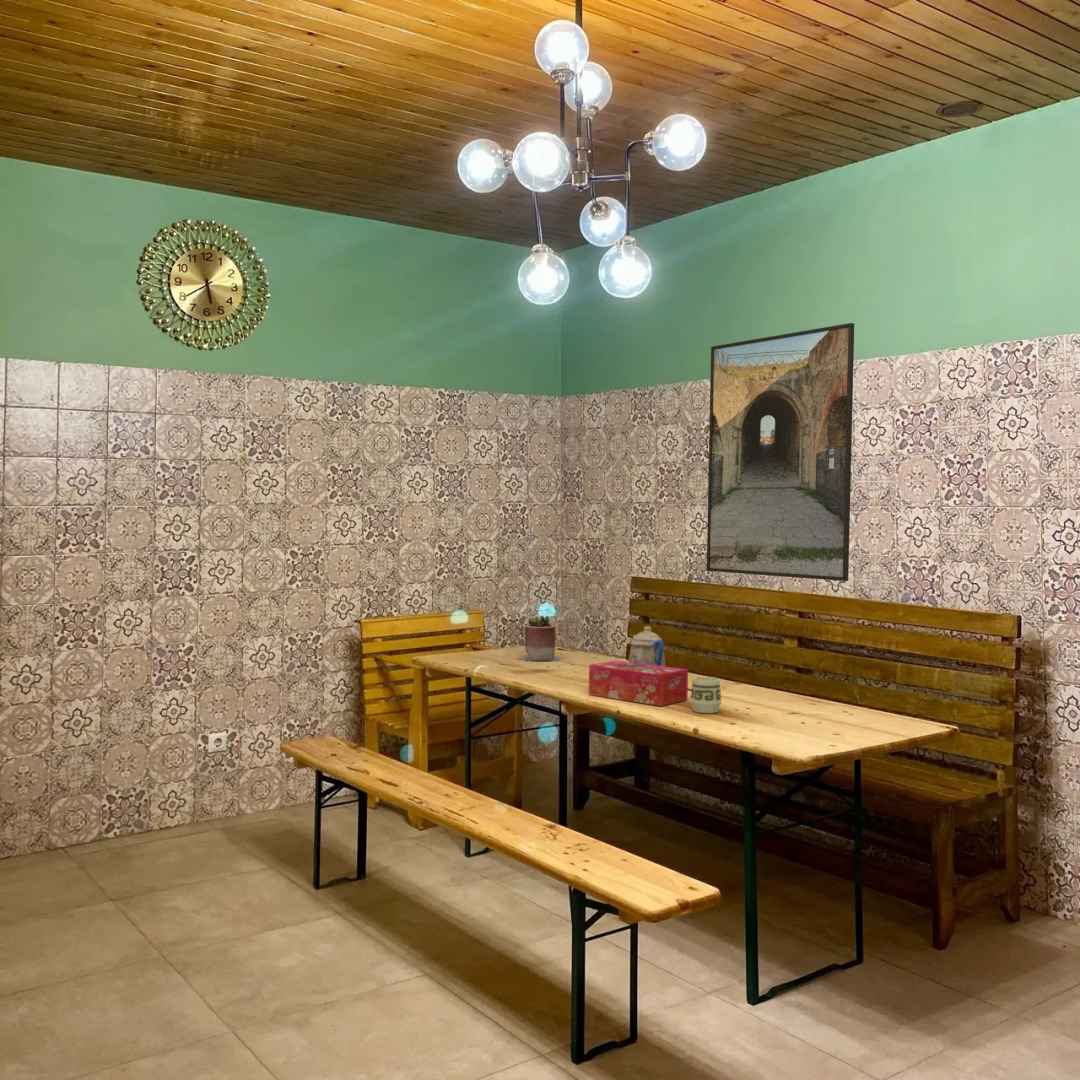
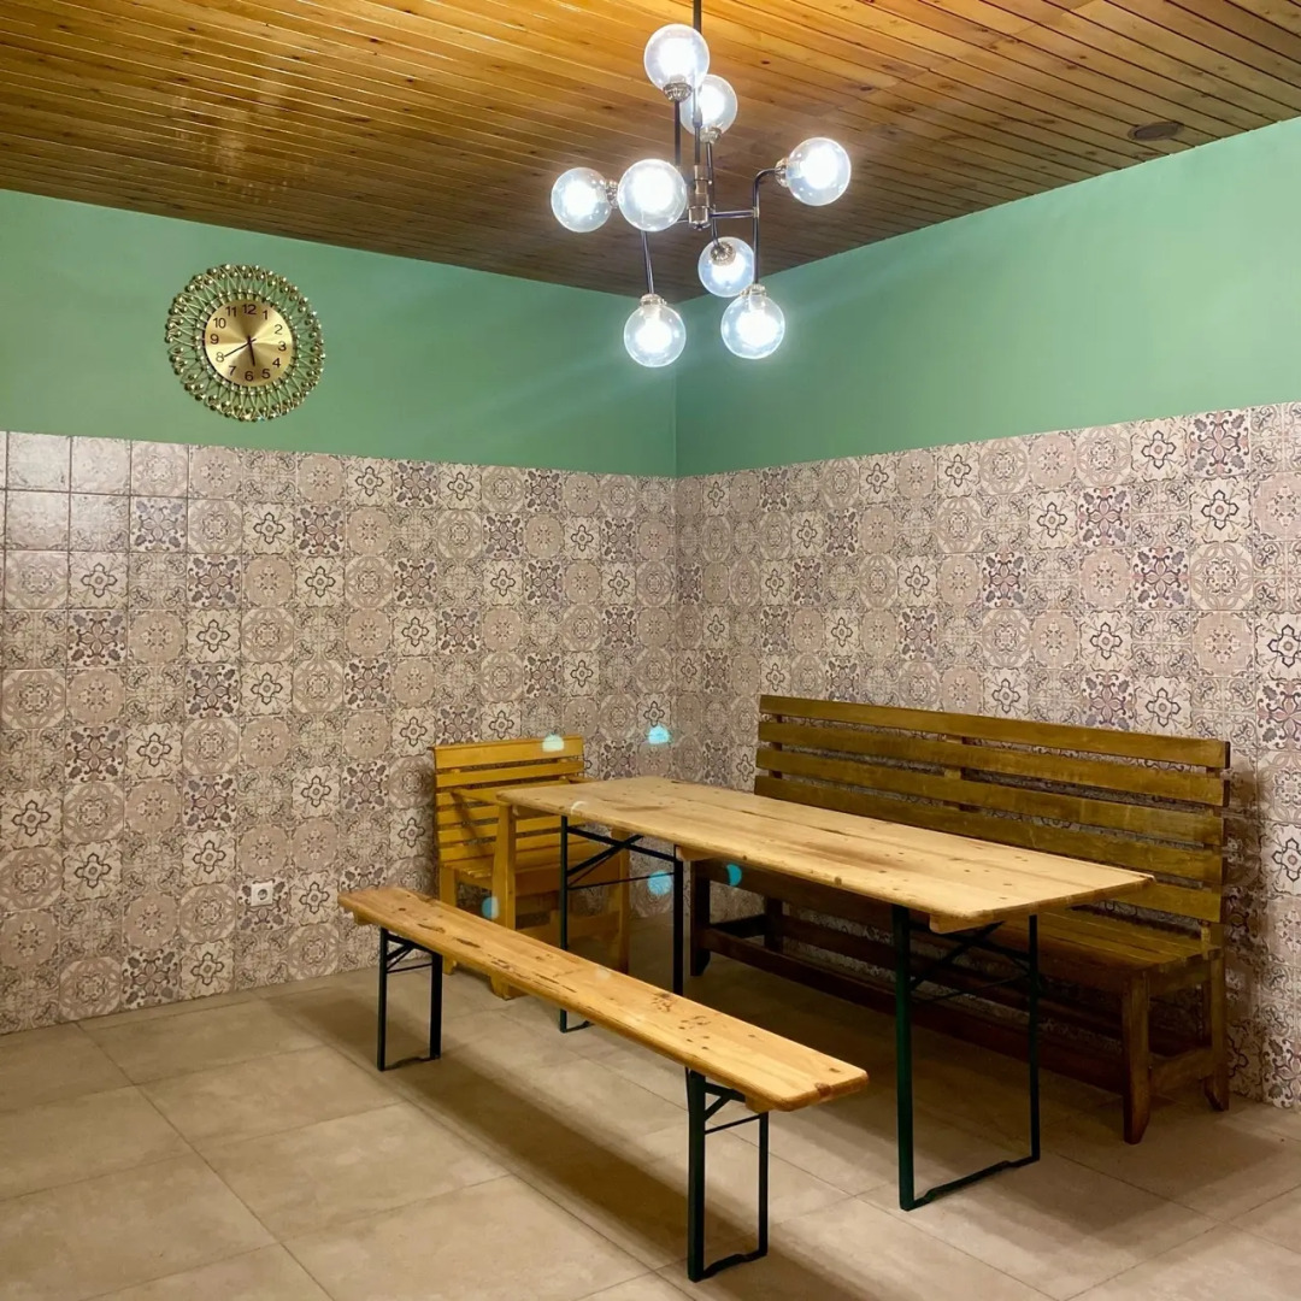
- teapot (647, 654)
- succulent planter (540, 637)
- cup (705, 694)
- tissue box (637, 682)
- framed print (775, 456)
